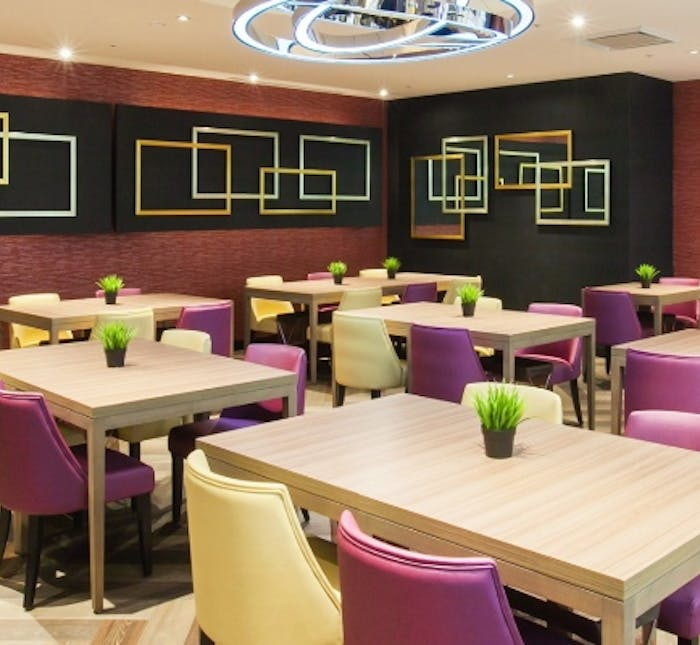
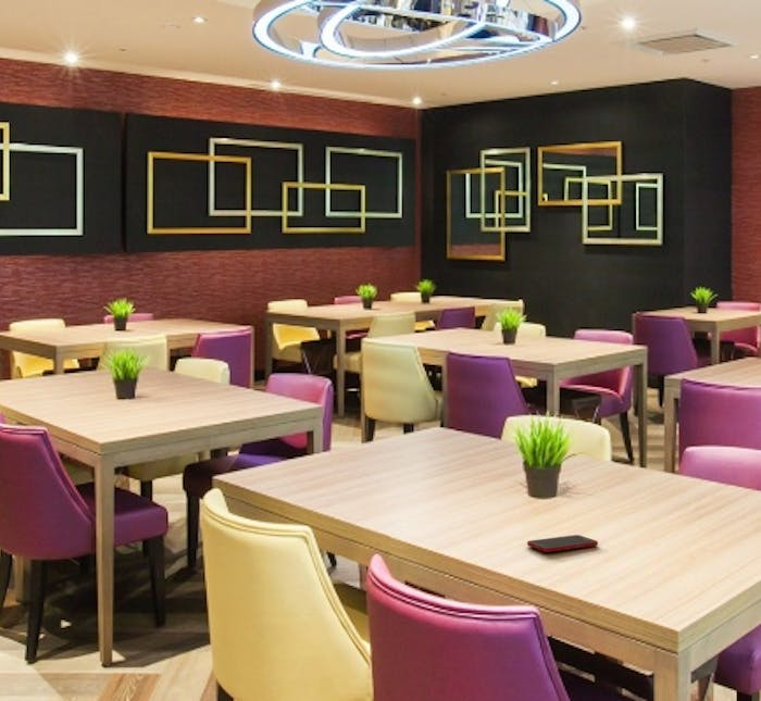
+ cell phone (562, 543)
